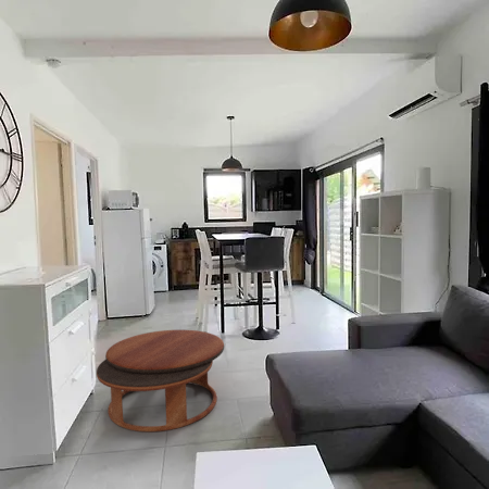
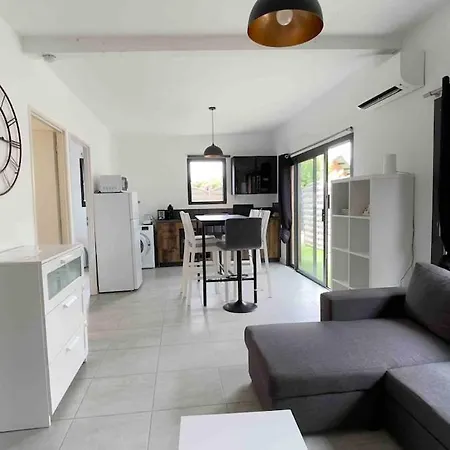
- coffee table (163, 376)
